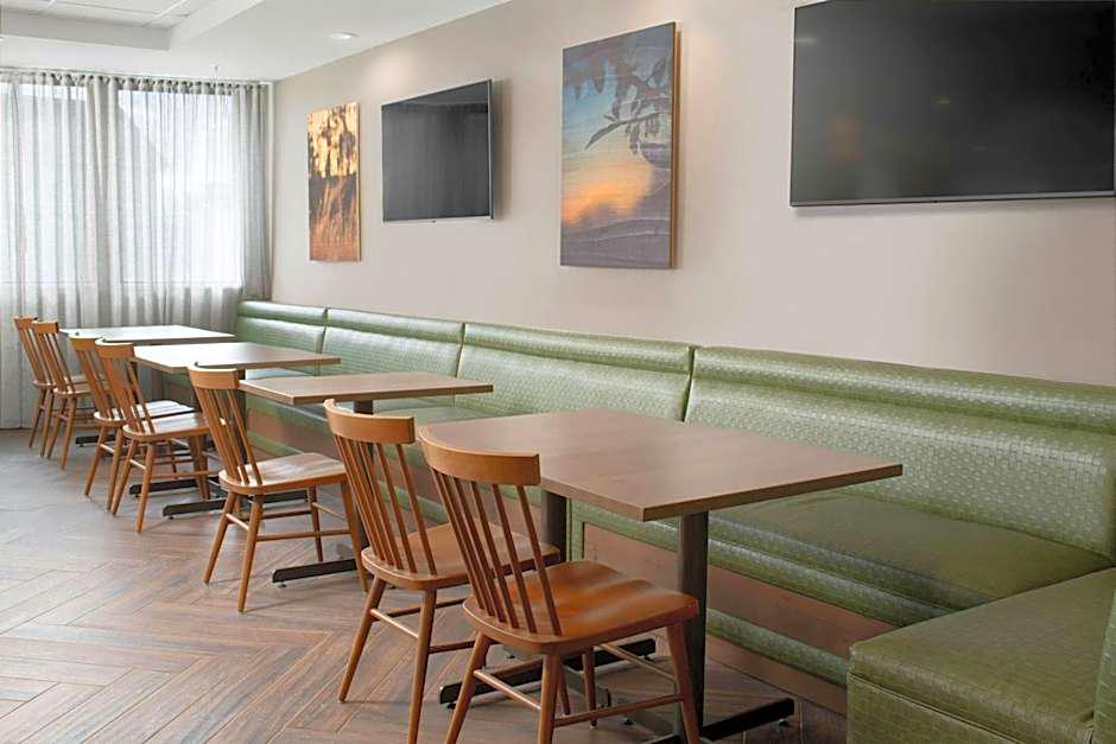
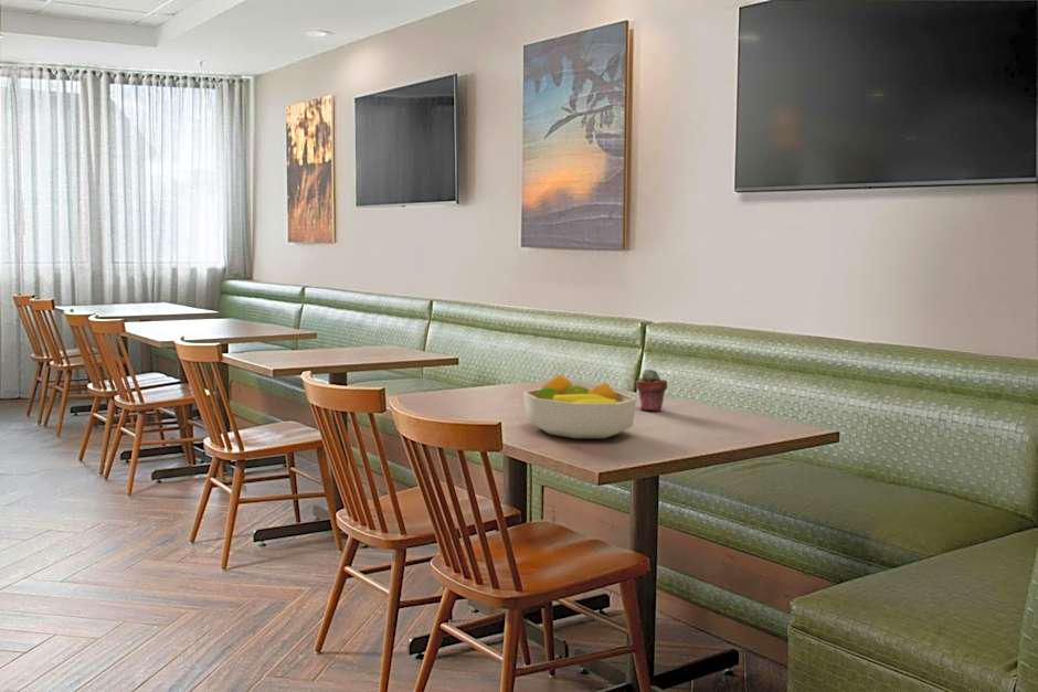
+ potted succulent (650, 388)
+ fruit bowl (578, 405)
